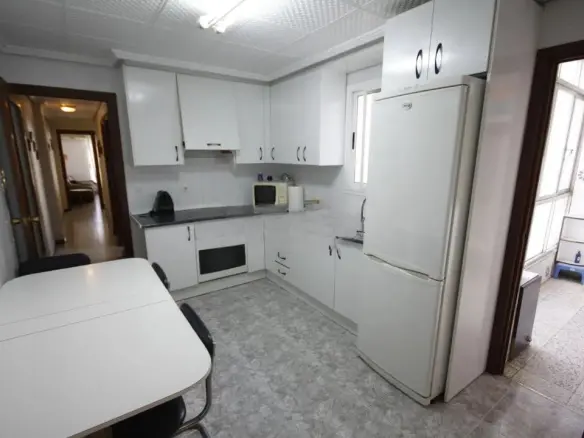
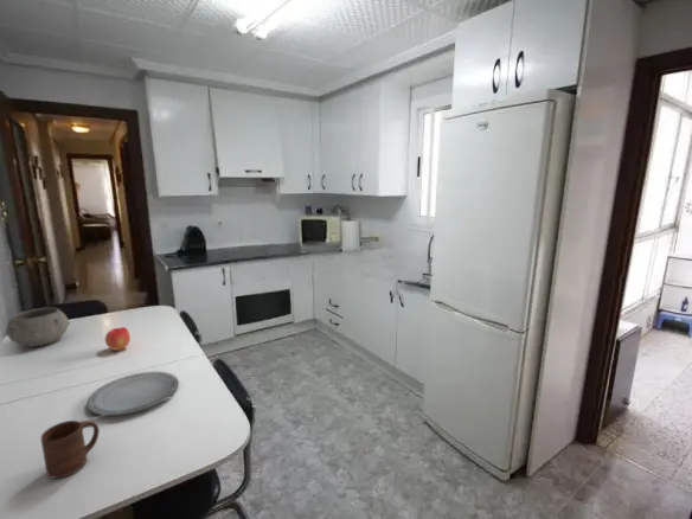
+ bowl (38, 327)
+ cup (70, 446)
+ apple (117, 339)
+ plate (135, 392)
